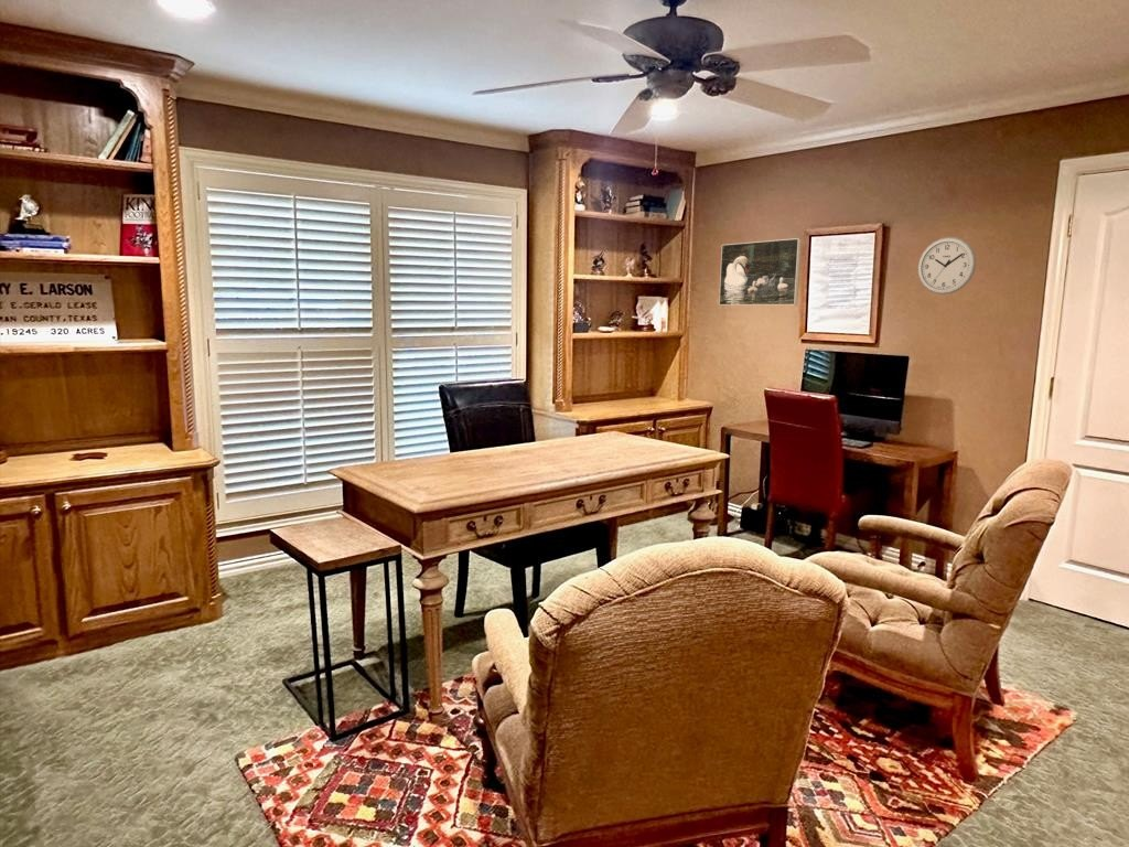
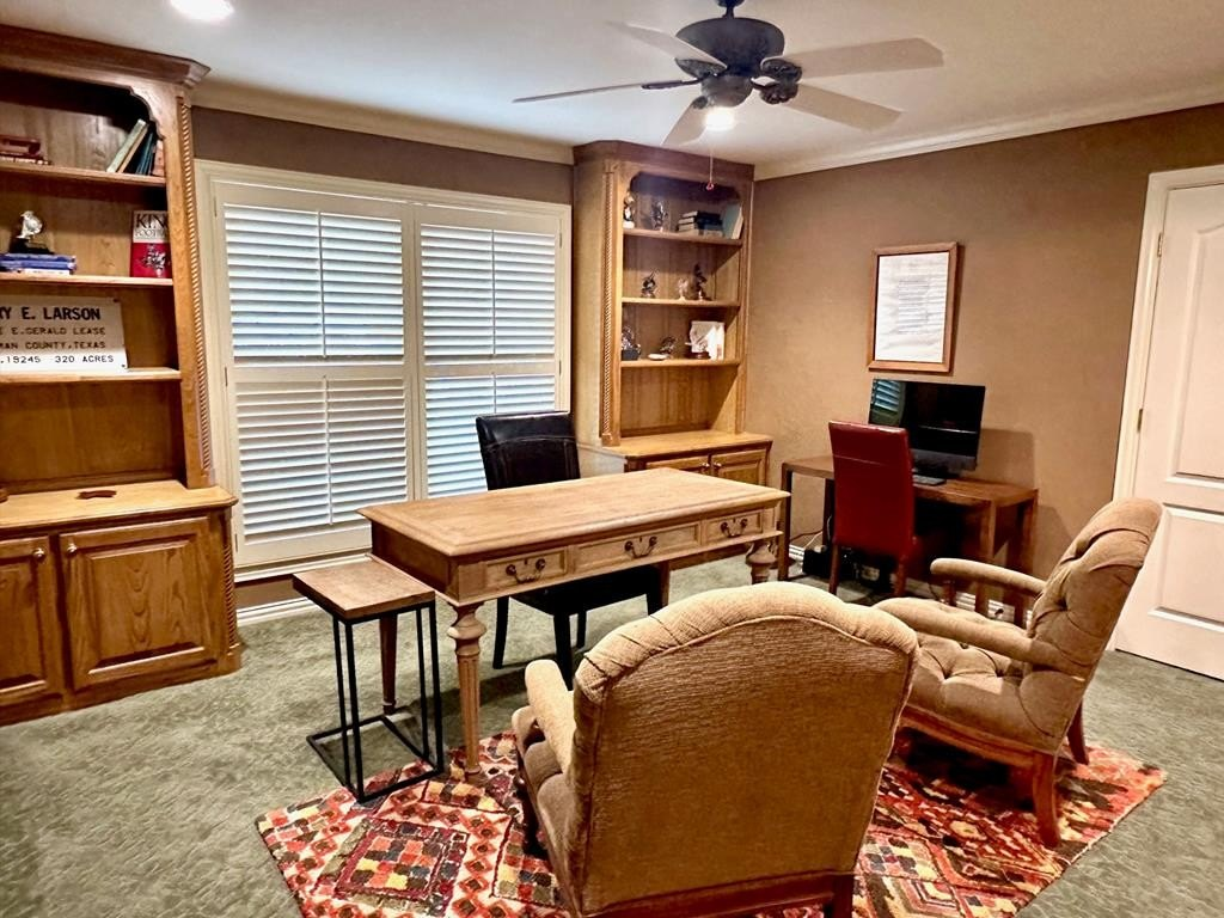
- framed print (757, 274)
- wall clock (945, 266)
